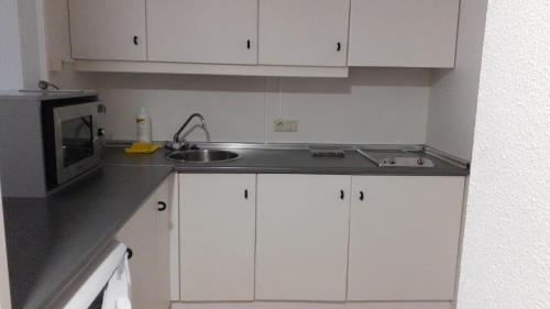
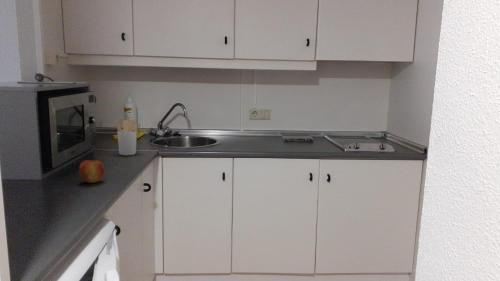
+ utensil holder (128, 136)
+ apple (92, 169)
